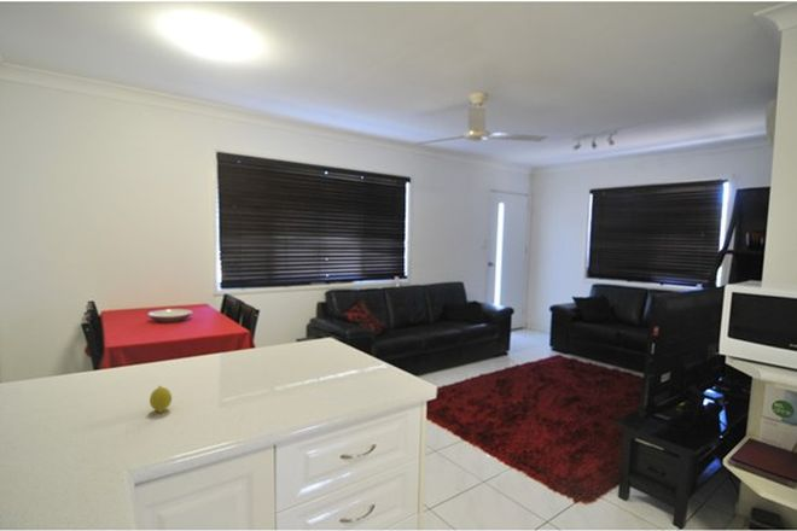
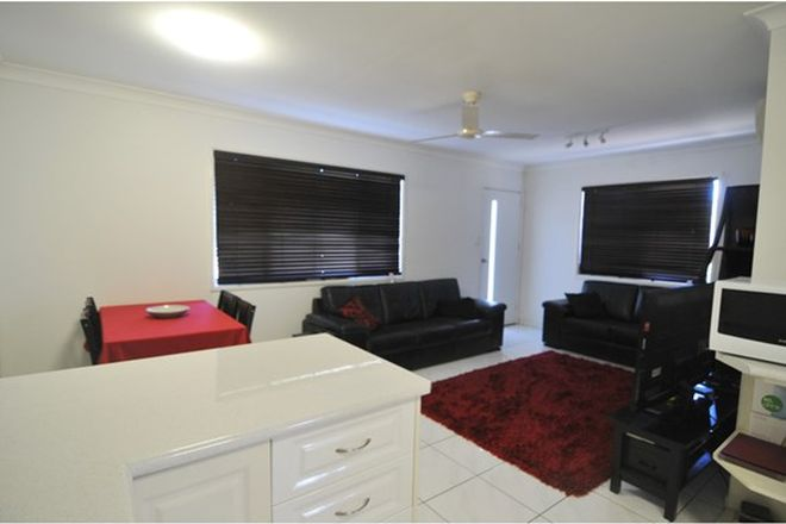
- fruit (161, 398)
